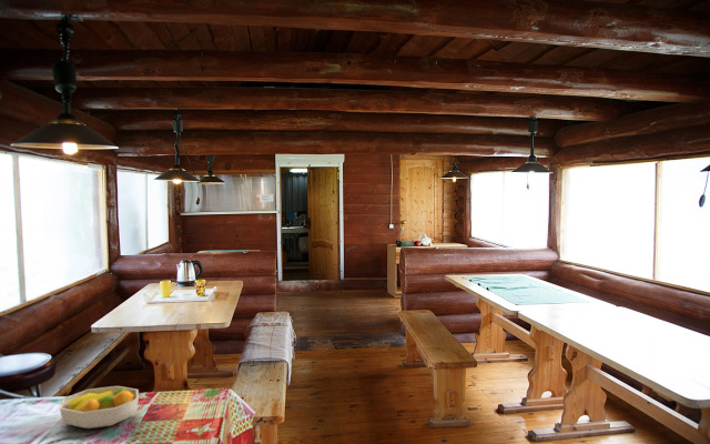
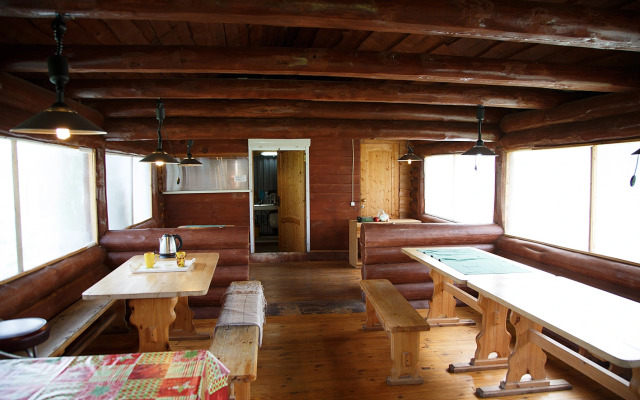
- fruit bowl (101, 403)
